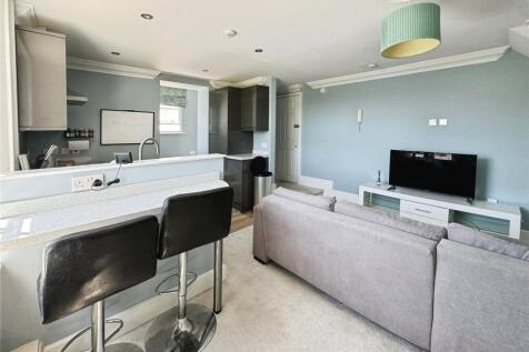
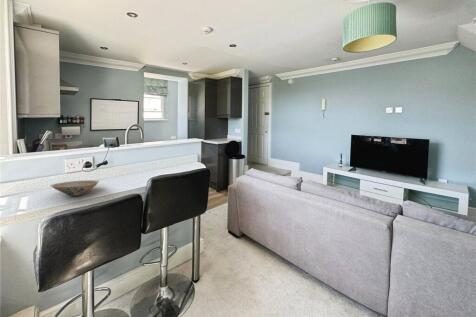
+ bowl (76, 188)
